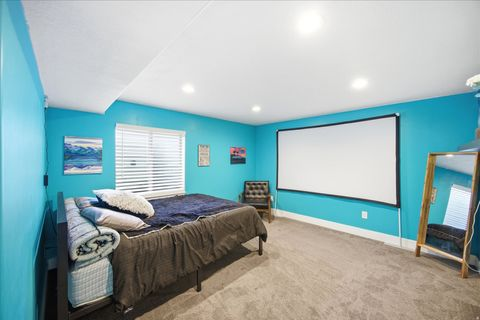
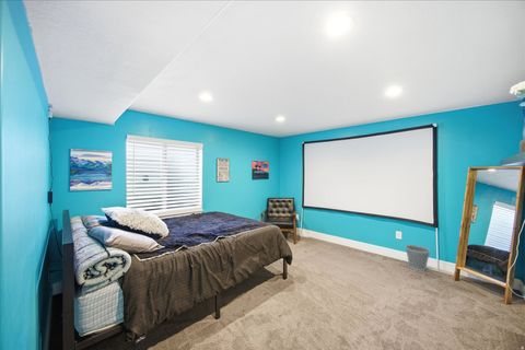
+ wastebasket (417, 257)
